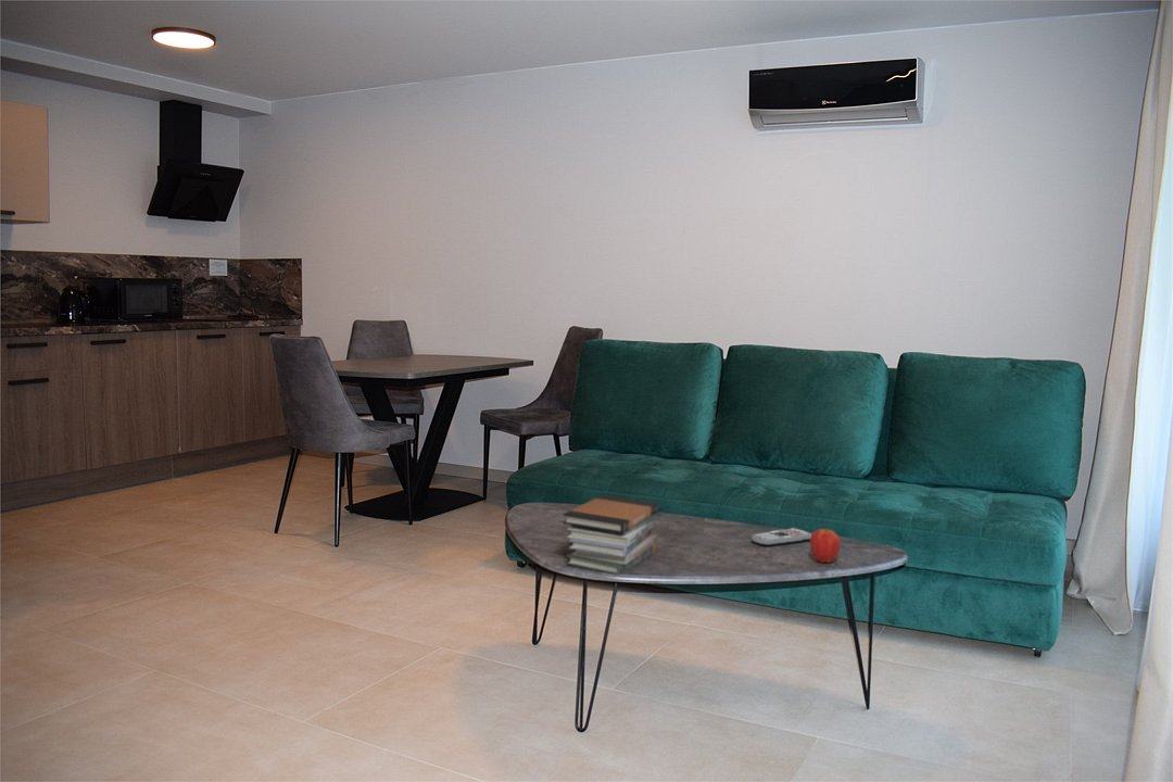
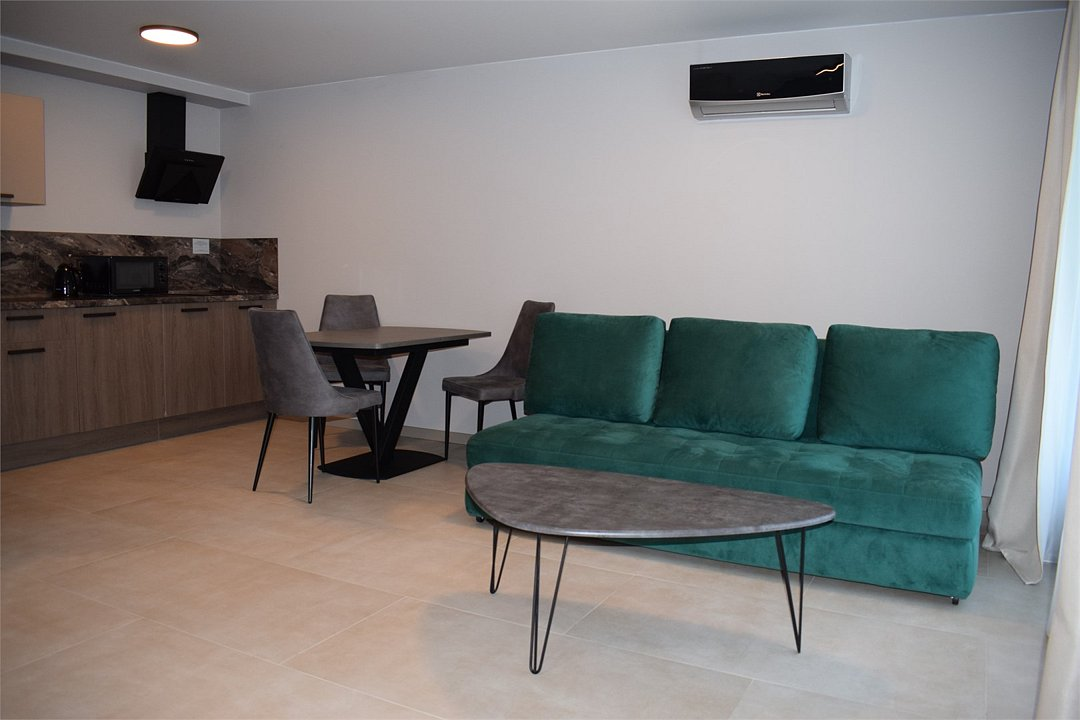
- apple (824, 543)
- remote control (780, 537)
- book stack (611, 533)
